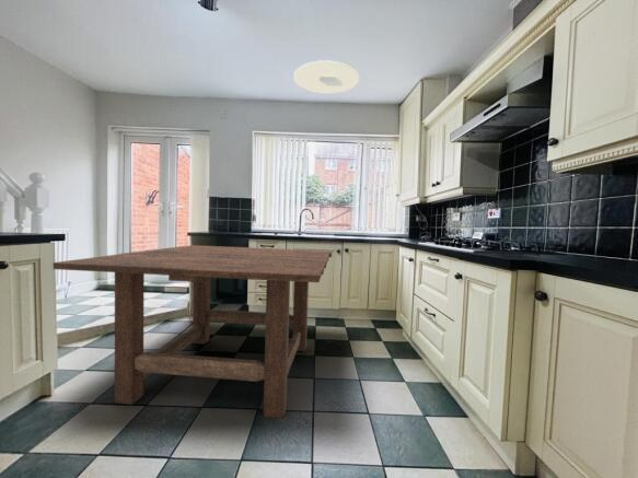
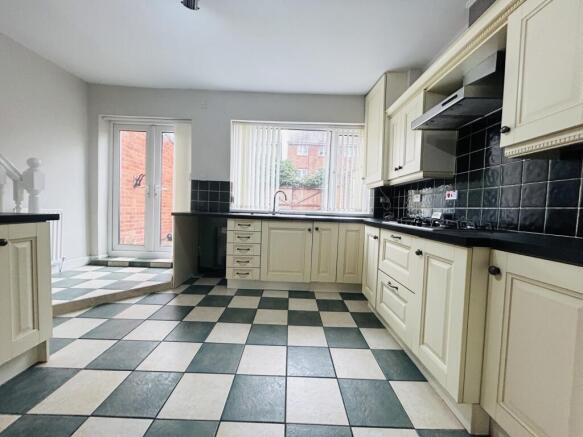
- ceiling light (326, 75)
- dining table (231, 312)
